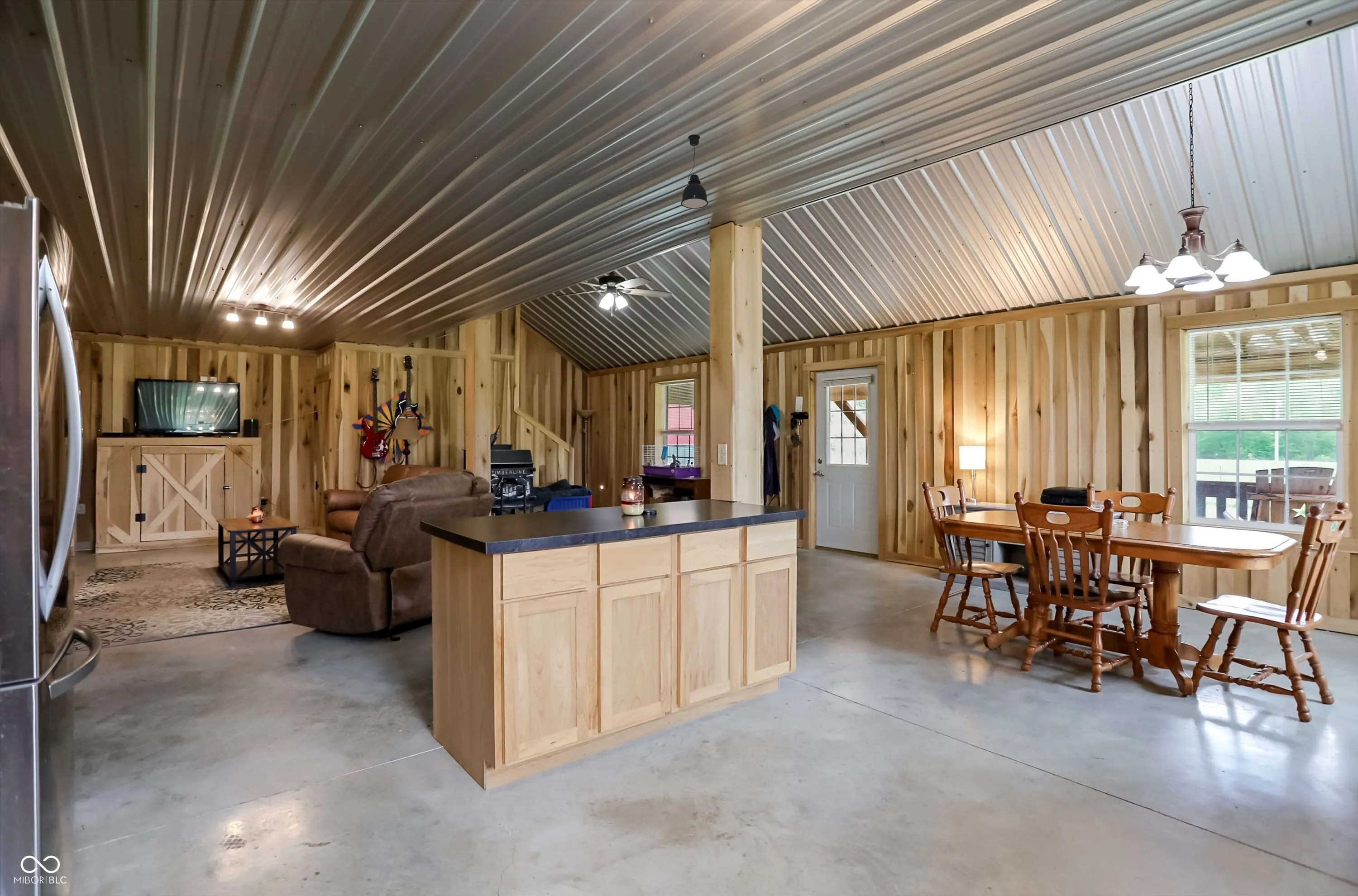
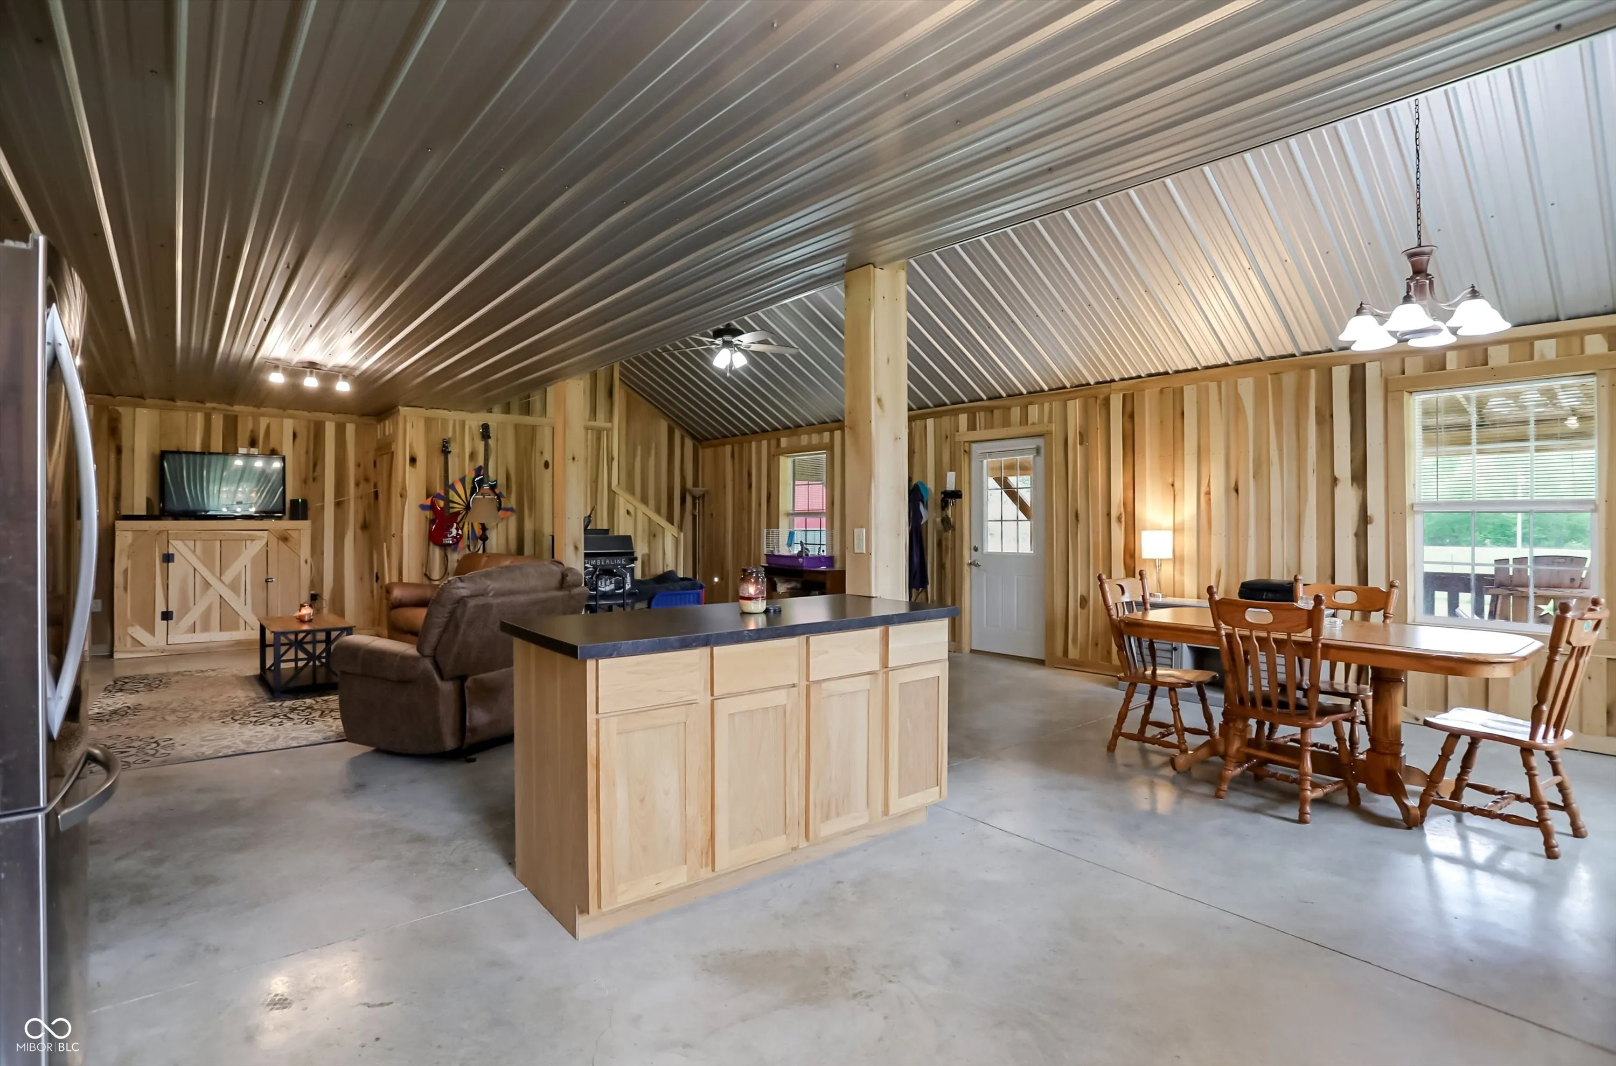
- pendant light (693, 169)
